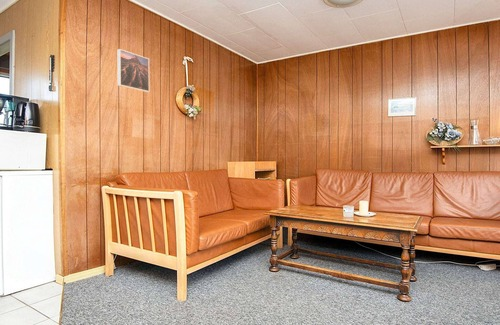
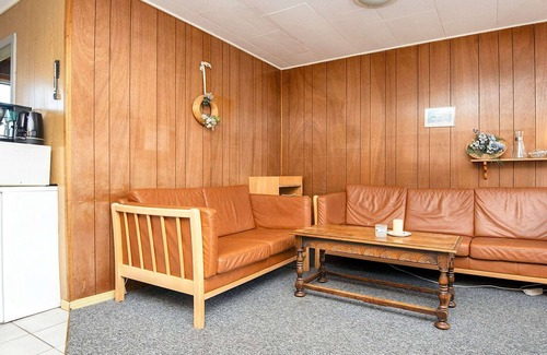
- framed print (134, 71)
